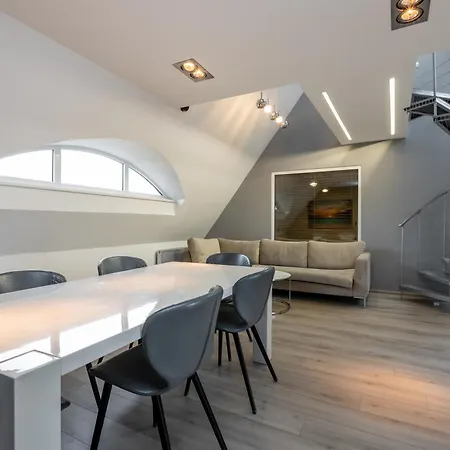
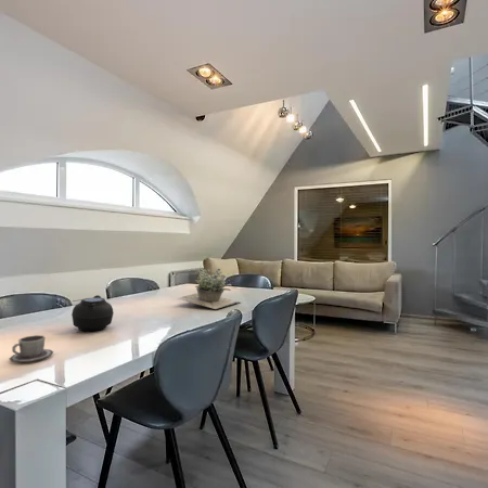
+ cup (31, 347)
+ potted plant (208, 285)
+ teapot (93, 312)
